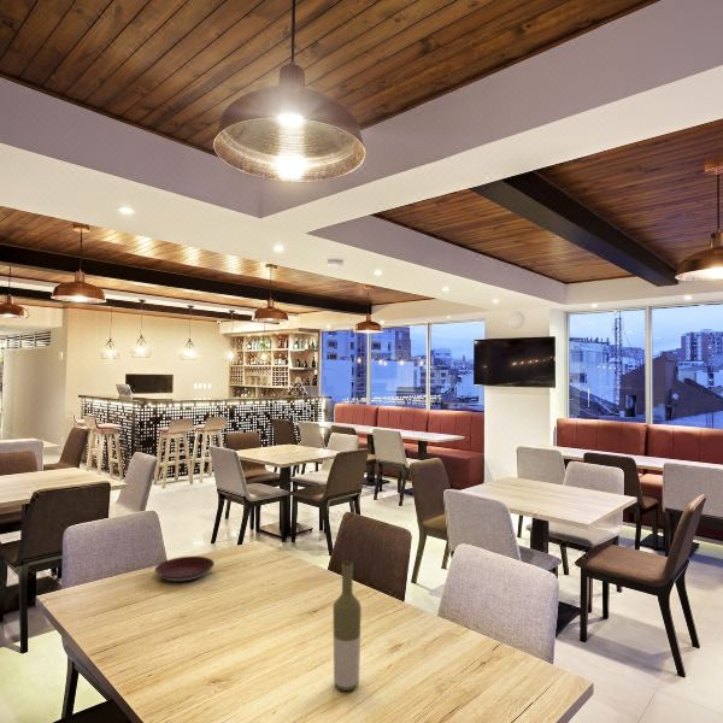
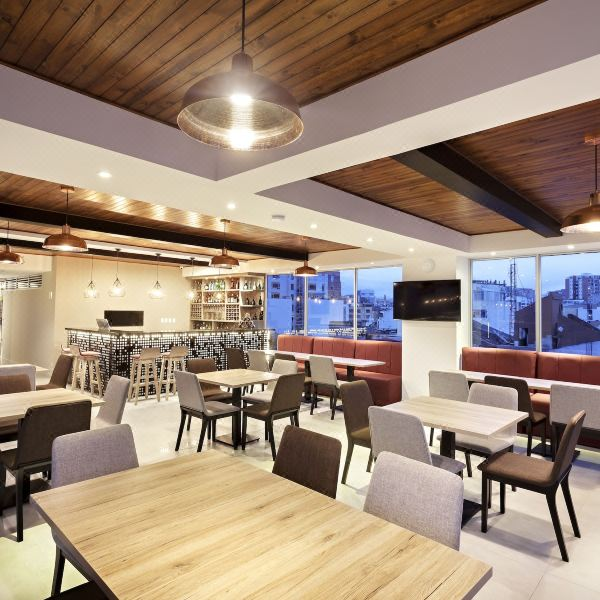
- plate (184, 570)
- bottle (346, 623)
